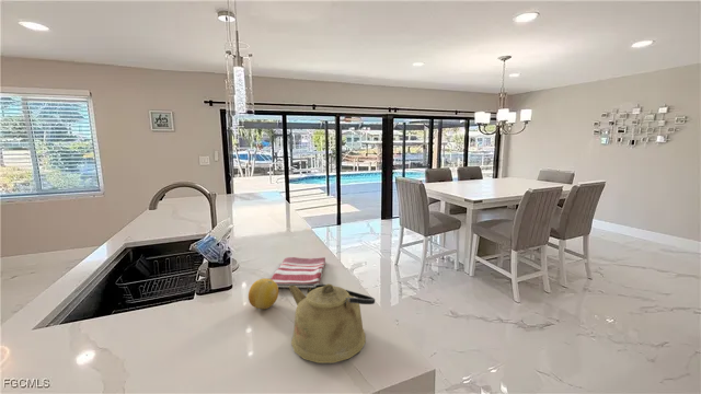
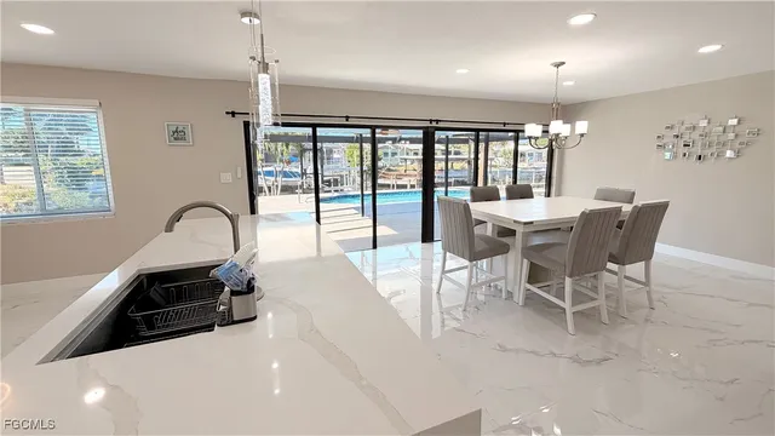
- fruit (263, 293)
- kettle (322, 309)
- dish towel (299, 270)
